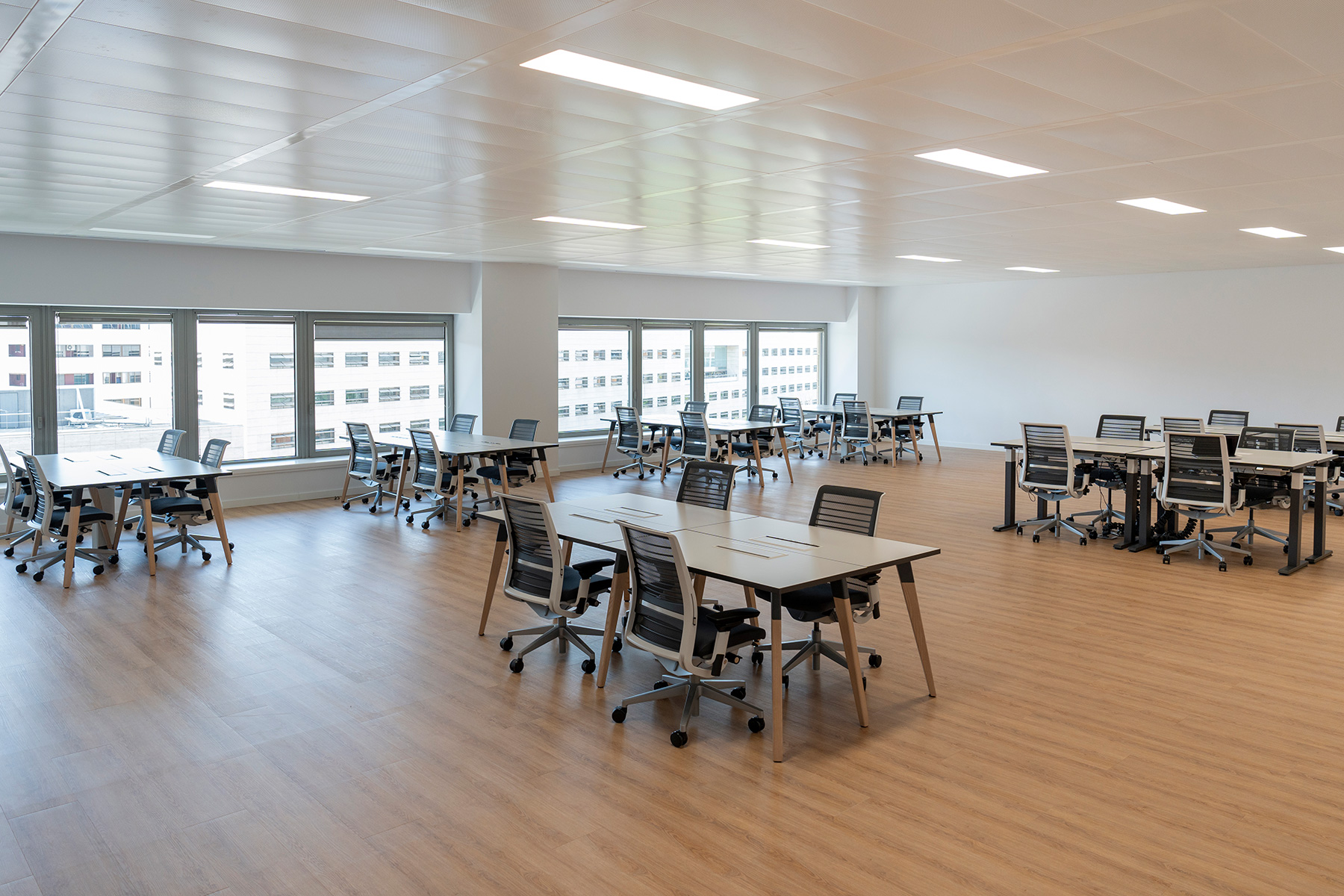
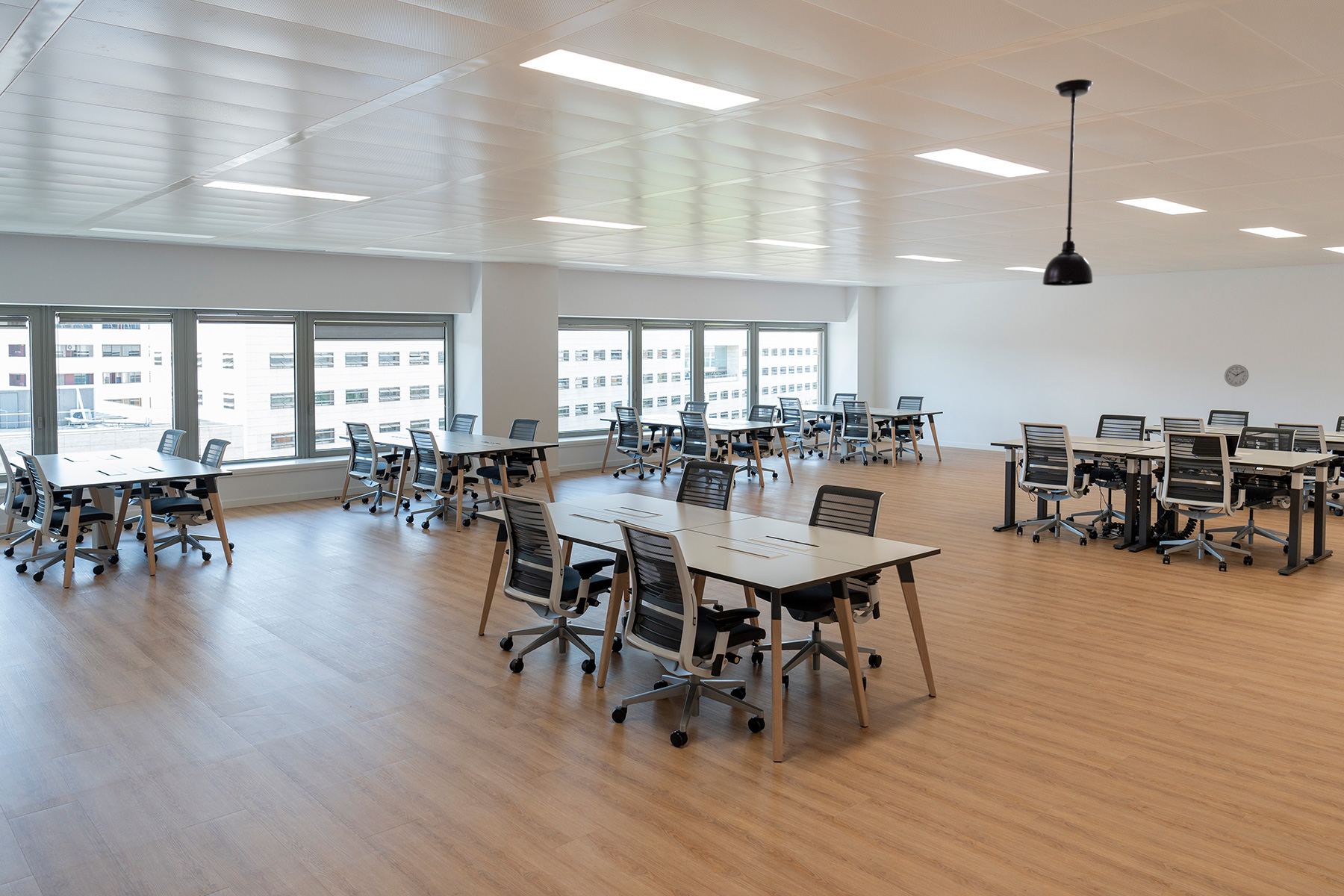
+ wall clock (1236, 376)
+ light fixture (1070, 184)
